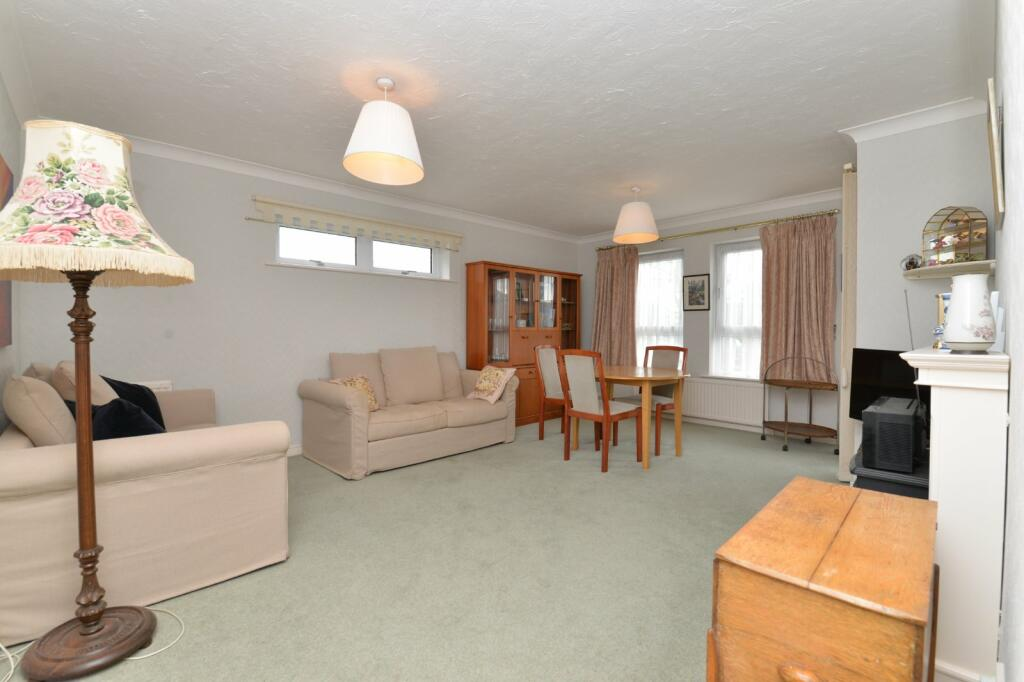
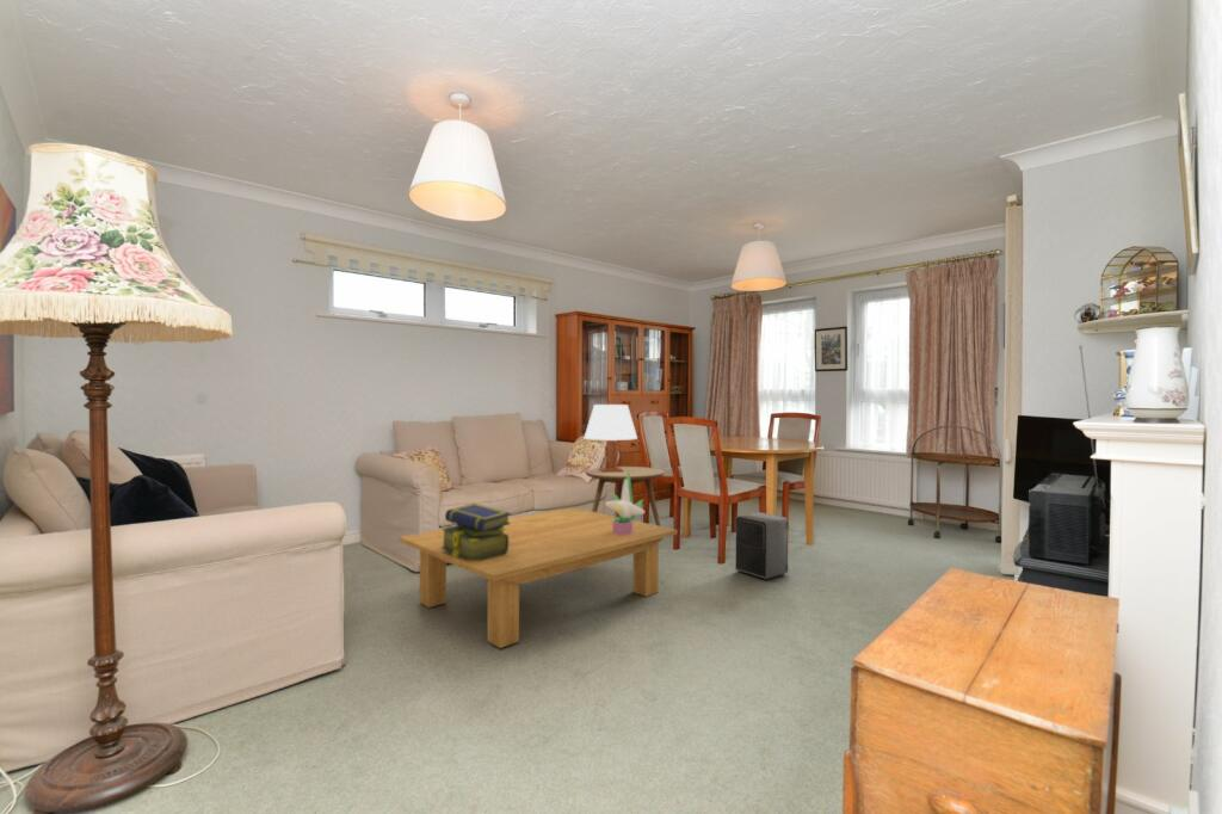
+ potted flower (623, 499)
+ table lamp (610, 437)
+ coffee table (542, 565)
+ speaker (763, 544)
+ stack of books (477, 530)
+ side table (621, 499)
